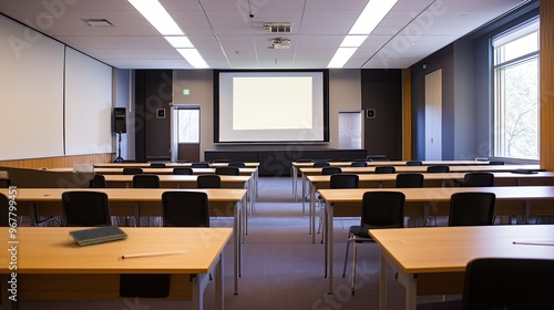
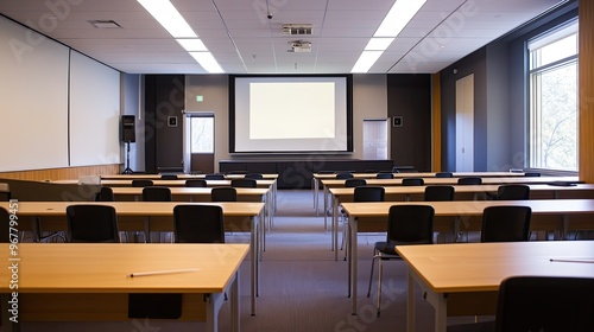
- notepad (99, 234)
